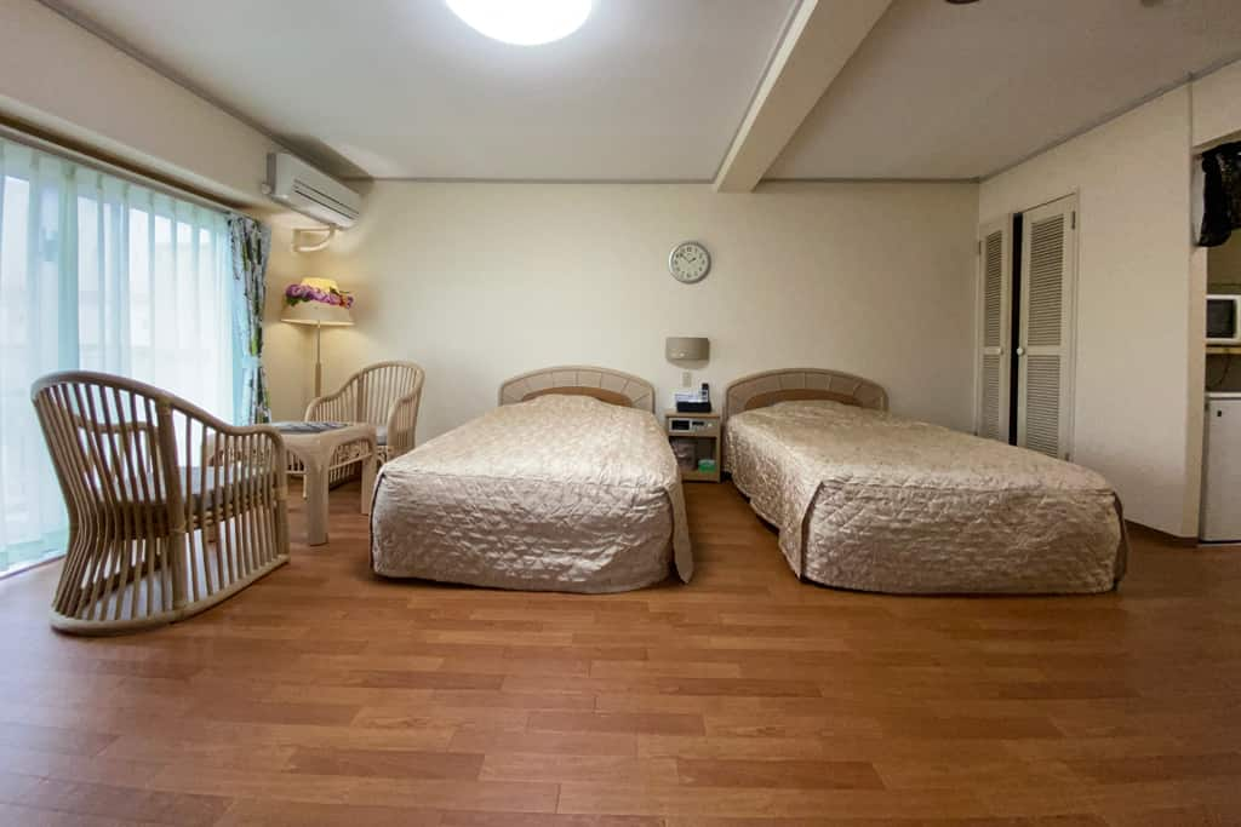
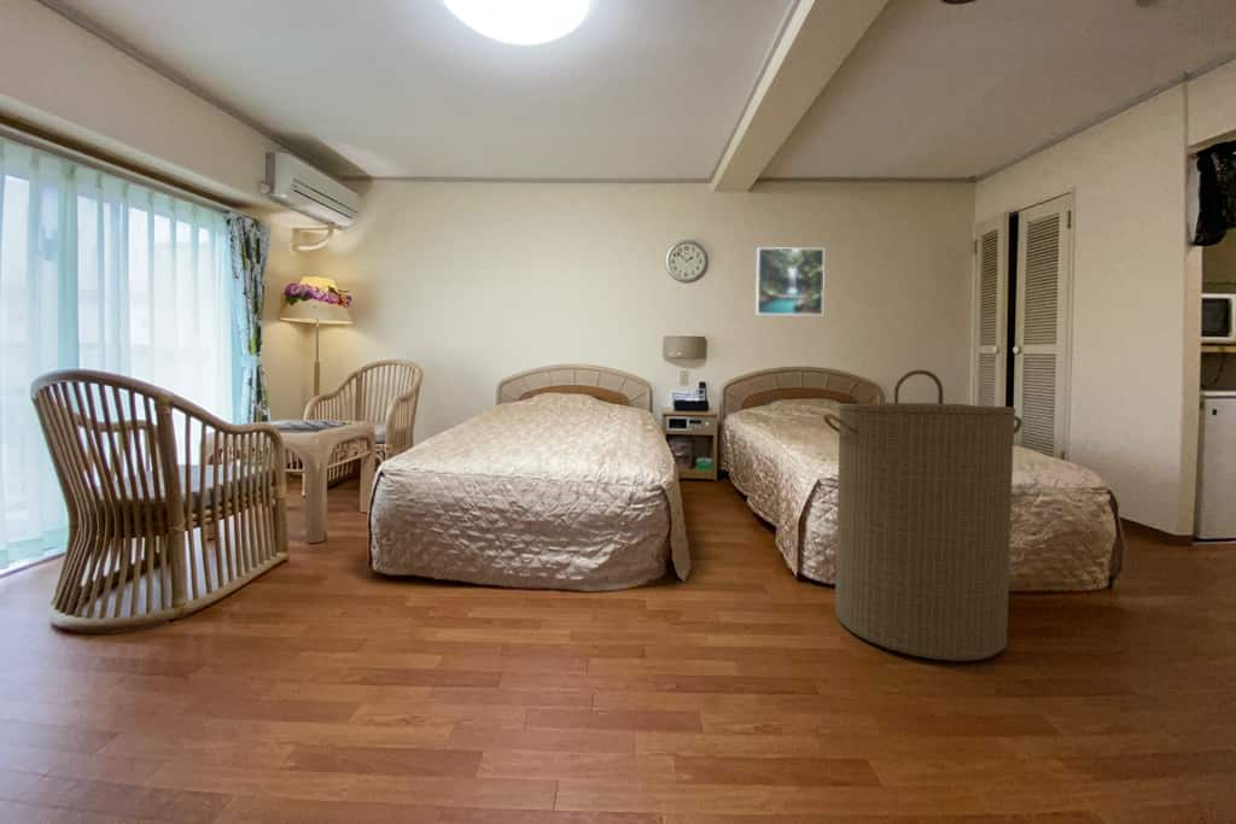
+ laundry hamper (919, 498)
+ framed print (789, 281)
